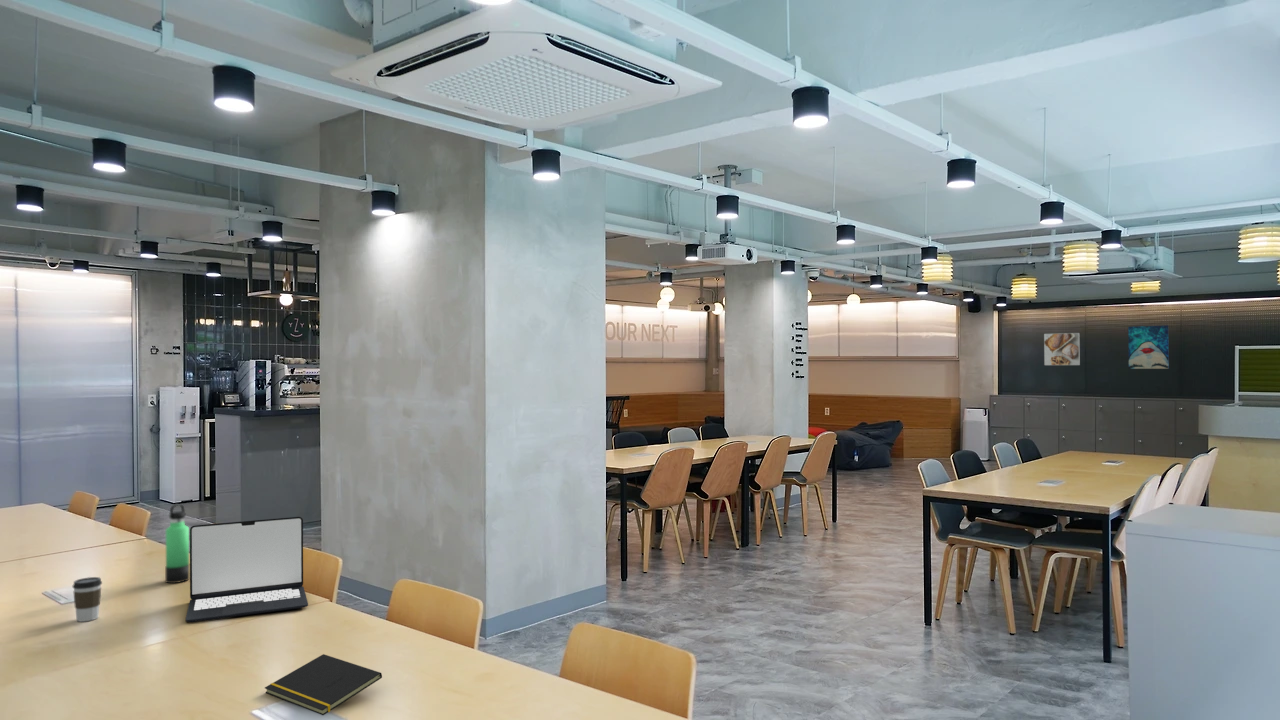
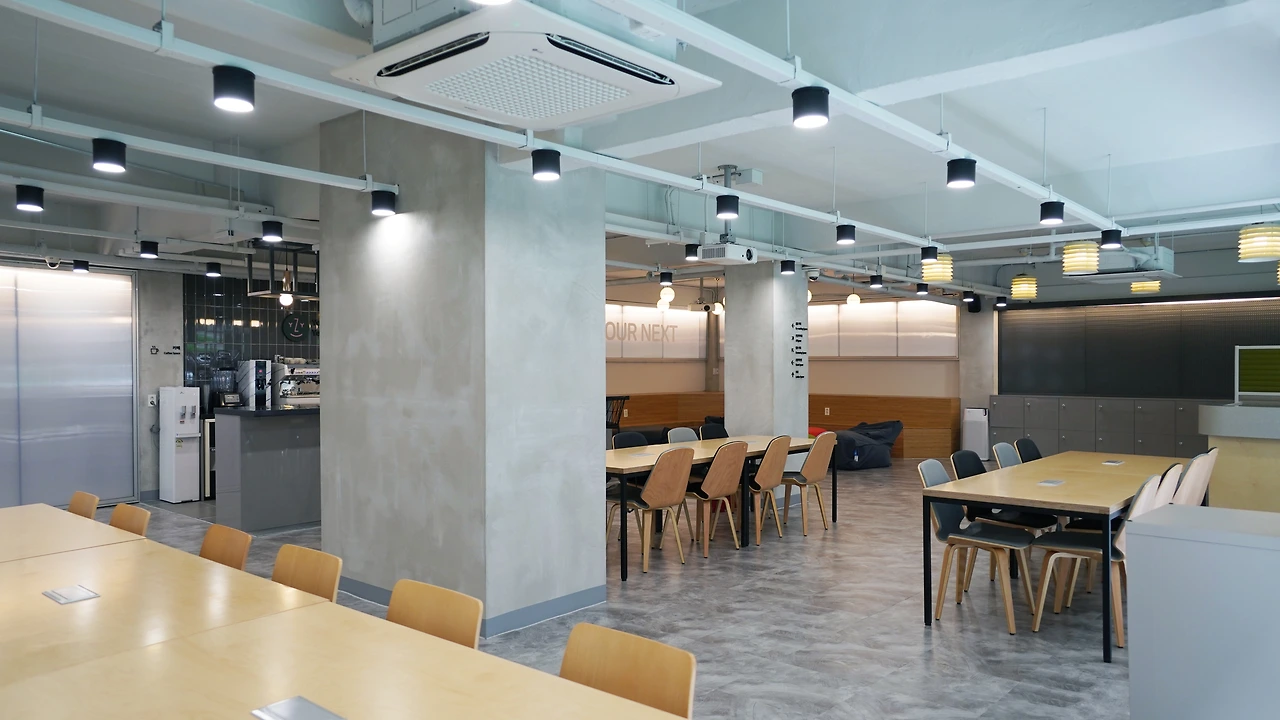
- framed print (1061, 349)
- wall art (1148, 347)
- notepad (323, 682)
- thermos bottle (177, 542)
- laptop (248, 566)
- coffee cup (87, 599)
